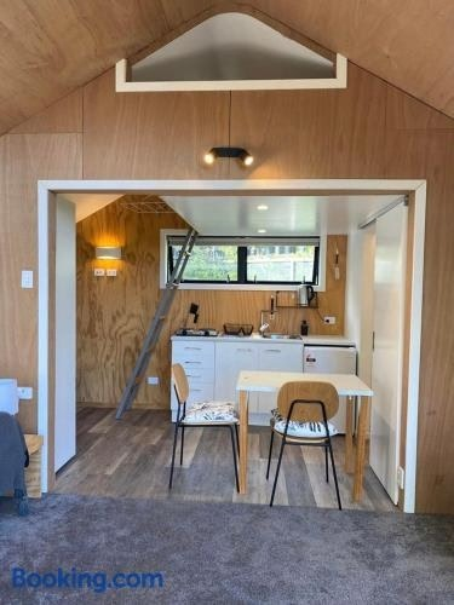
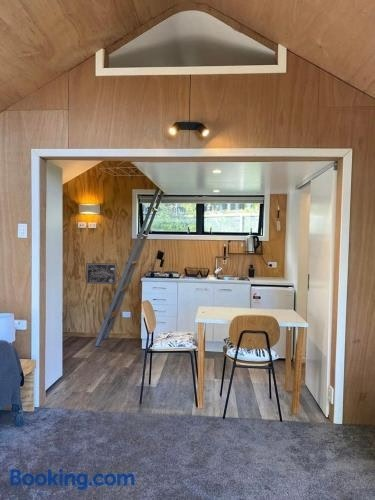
+ wall art (101, 273)
